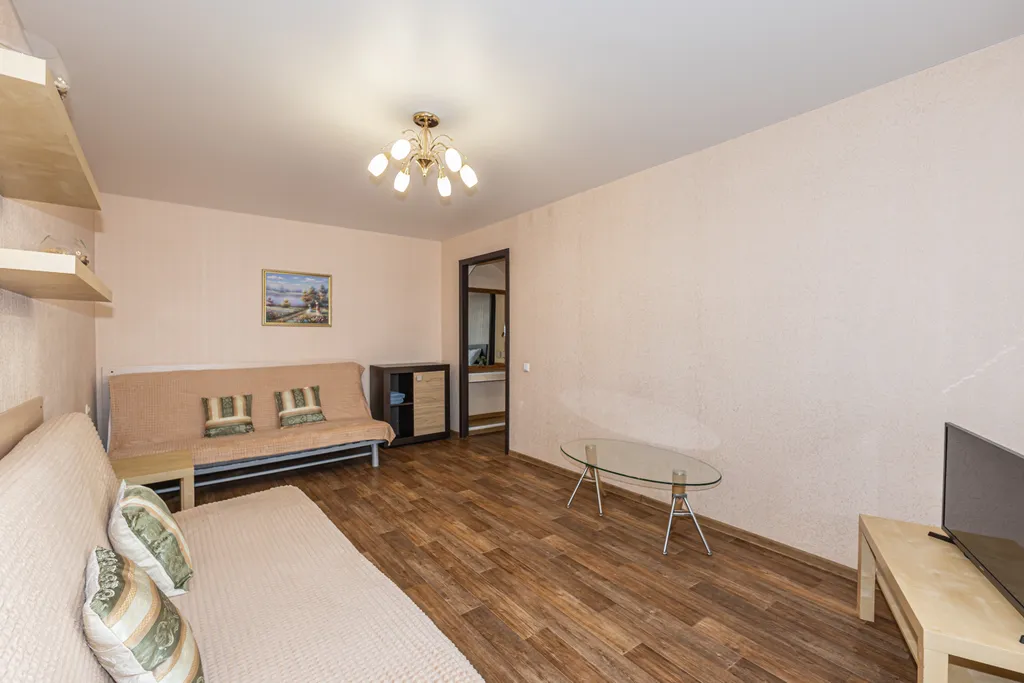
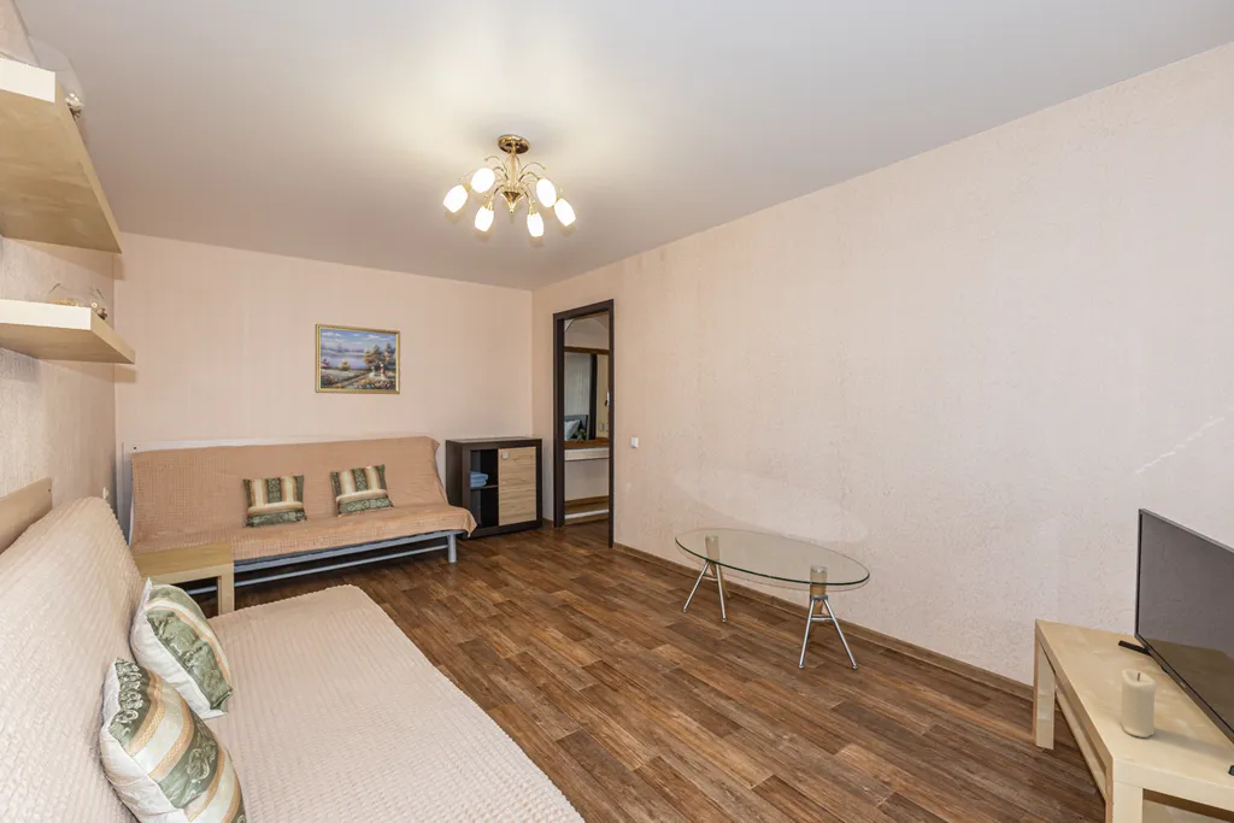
+ candle (1138, 700)
